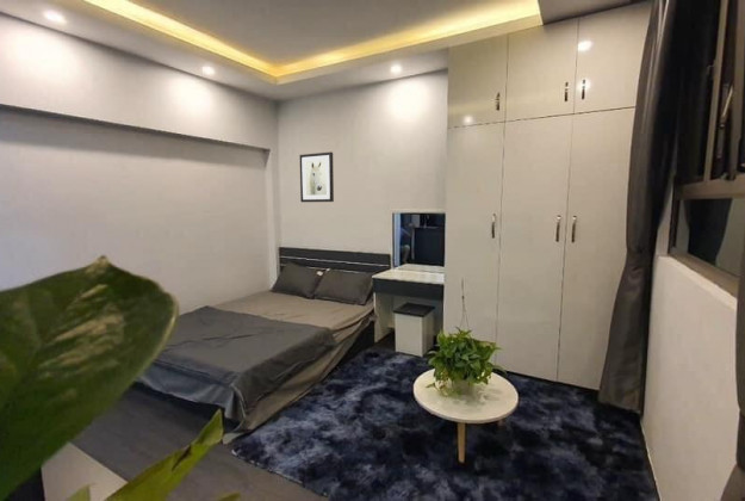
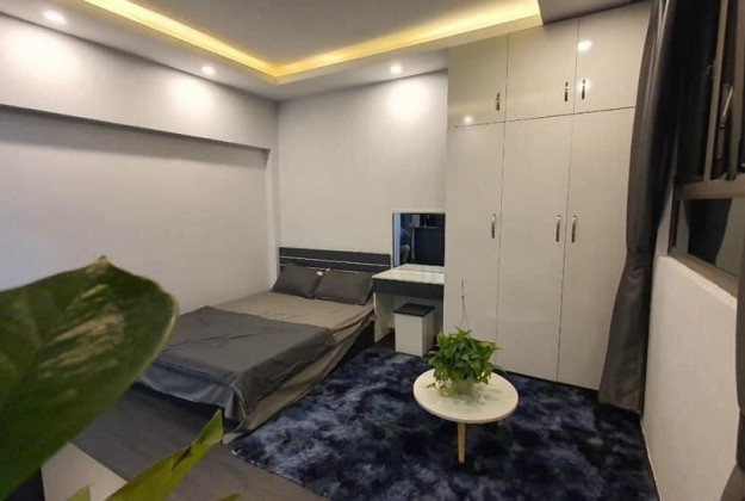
- wall art (316, 178)
